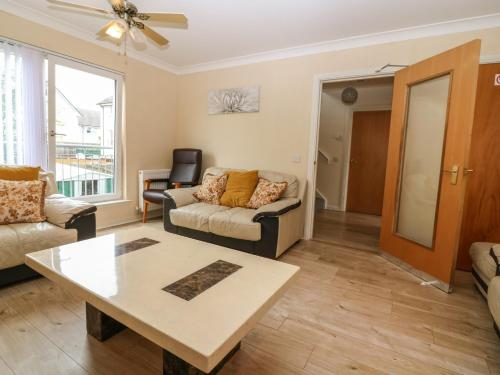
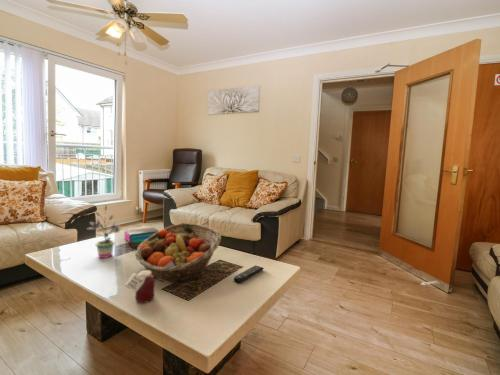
+ jar (141, 287)
+ remote control (249, 273)
+ potted plant (105, 232)
+ fruit basket (178, 250)
+ book (143, 234)
